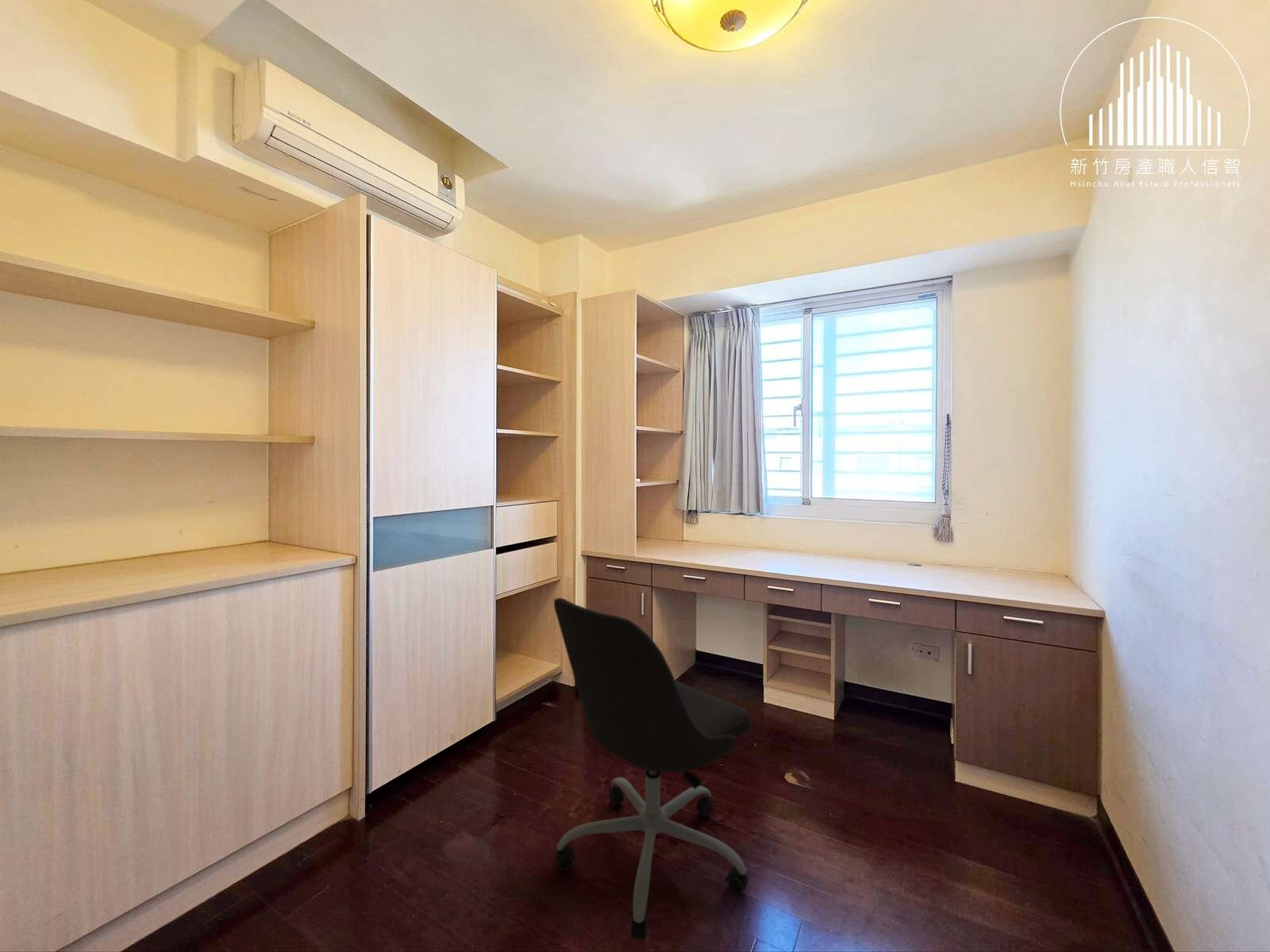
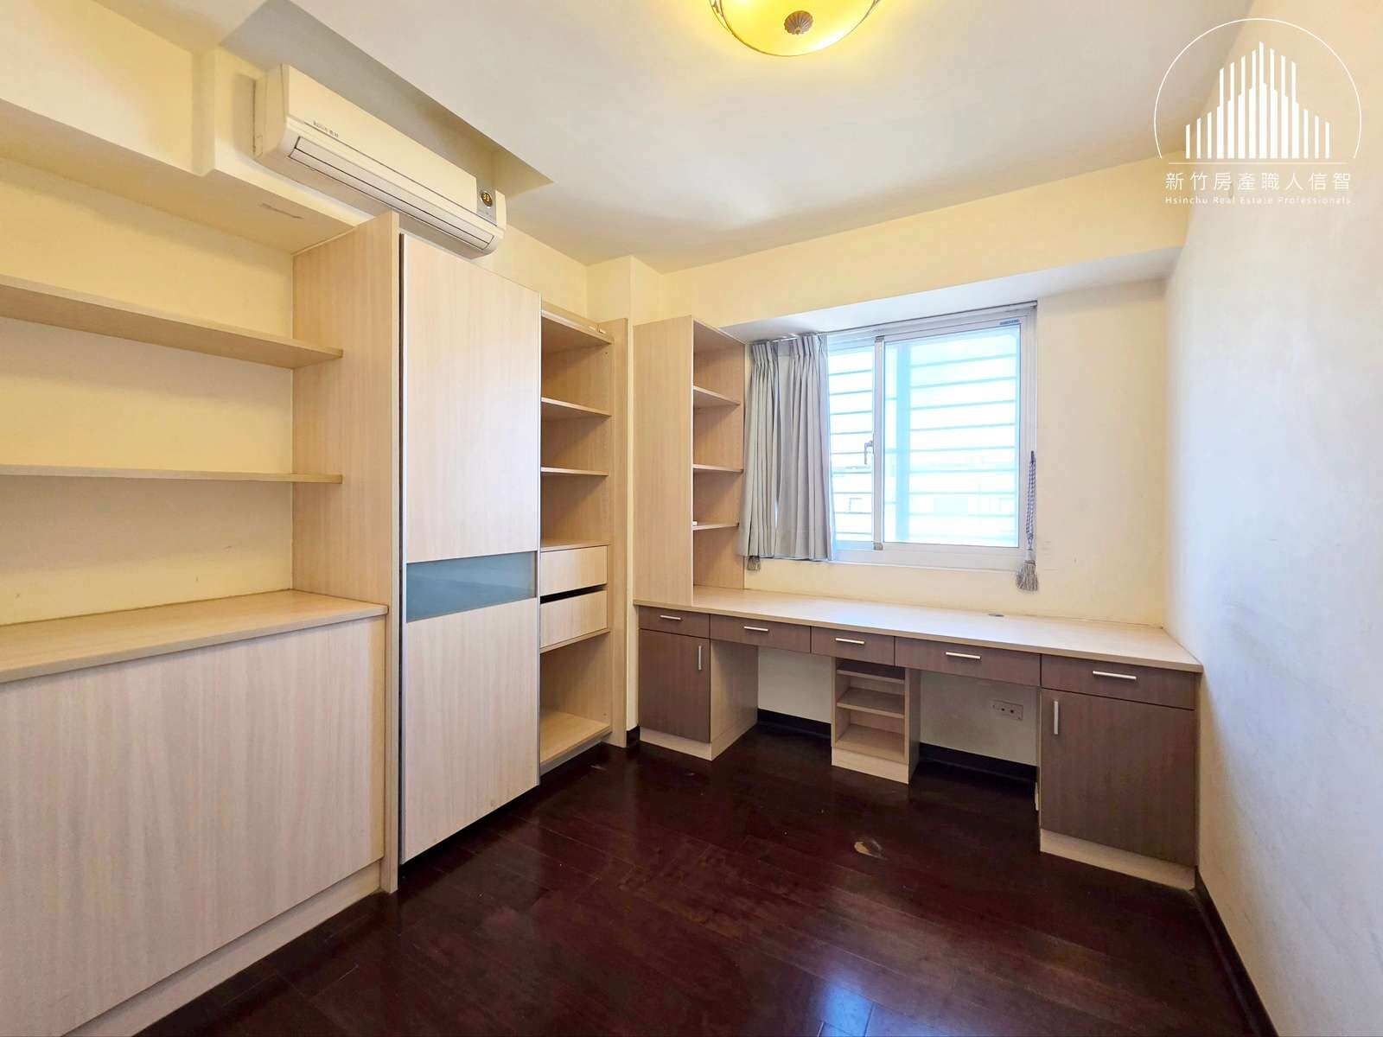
- office chair (653, 723)
